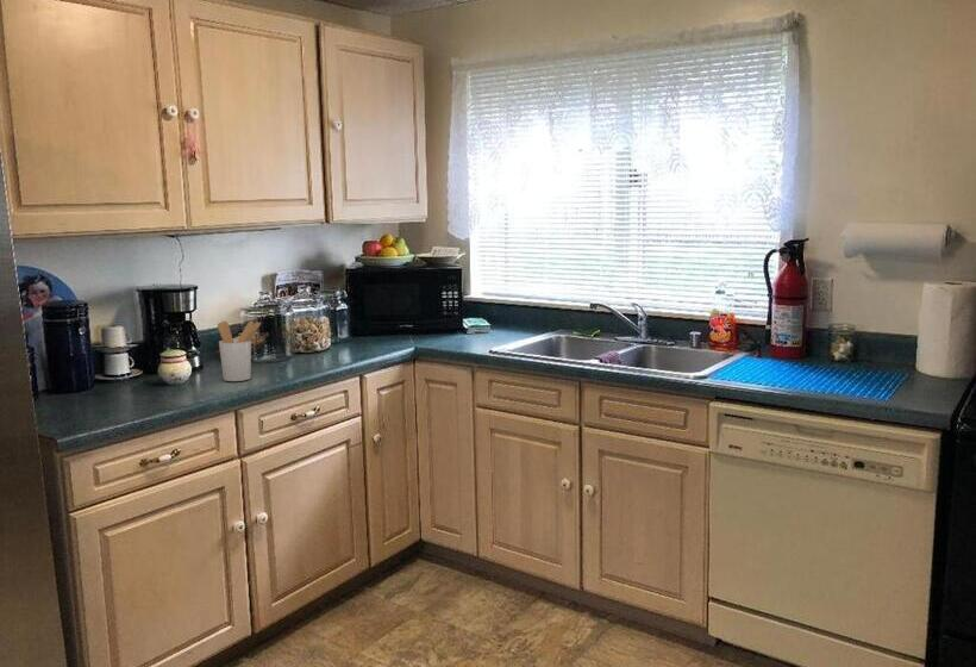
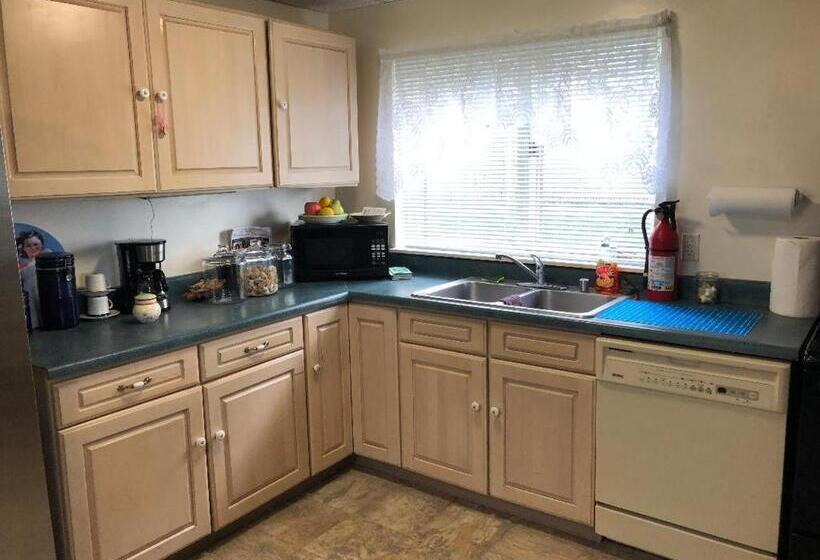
- utensil holder (242, 349)
